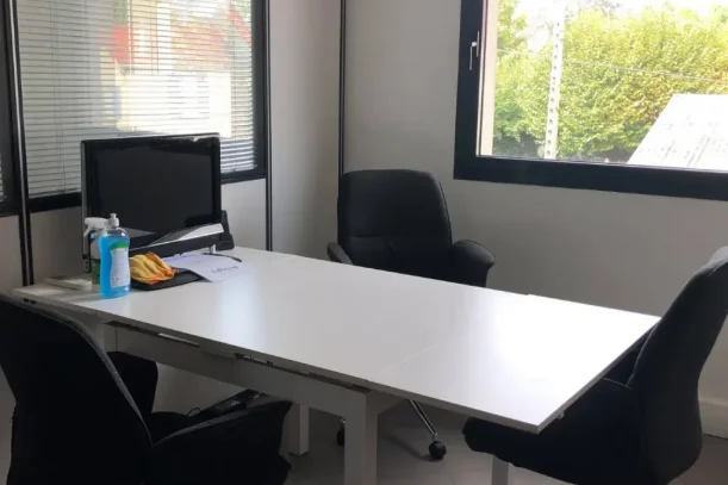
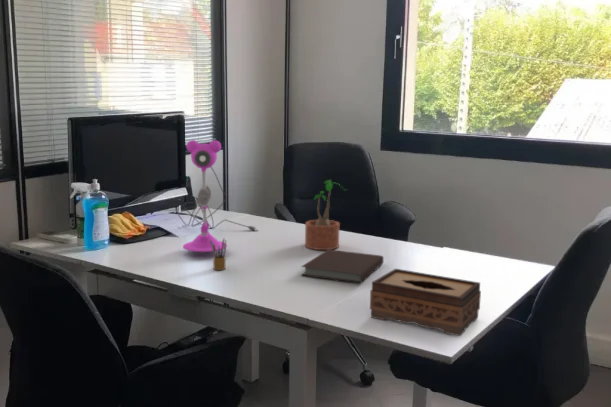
+ desk lamp (210, 190)
+ potted plant (327, 213)
+ tissue box (425, 300)
+ notebook (343, 265)
+ pencil box (219, 253)
